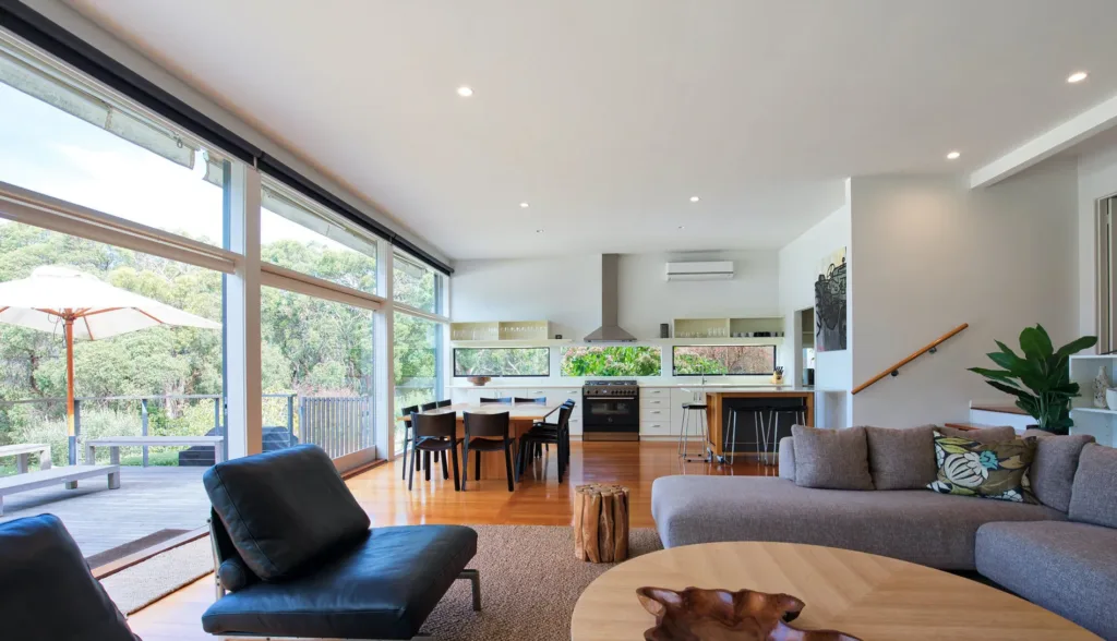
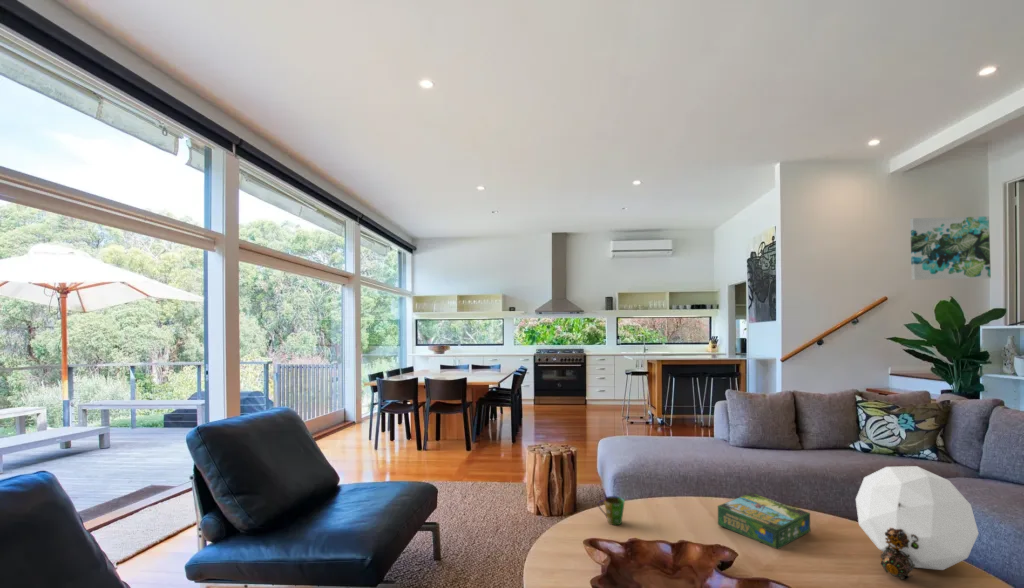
+ wall art (949, 248)
+ board game (763, 518)
+ decorative ball (910, 517)
+ cup (611, 510)
